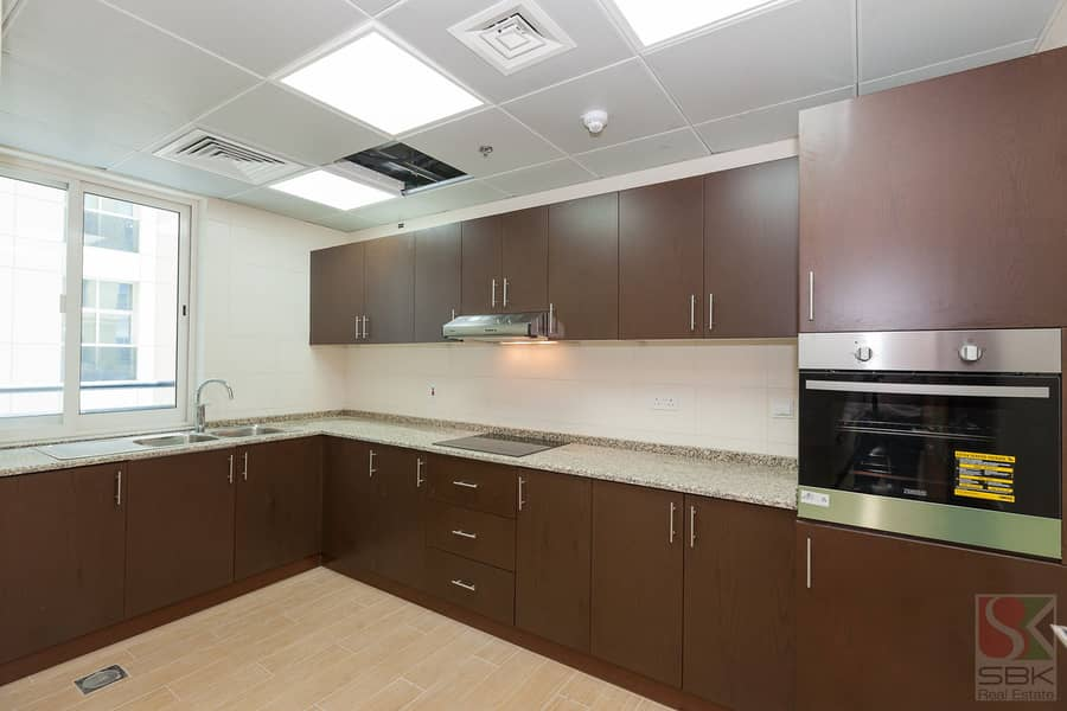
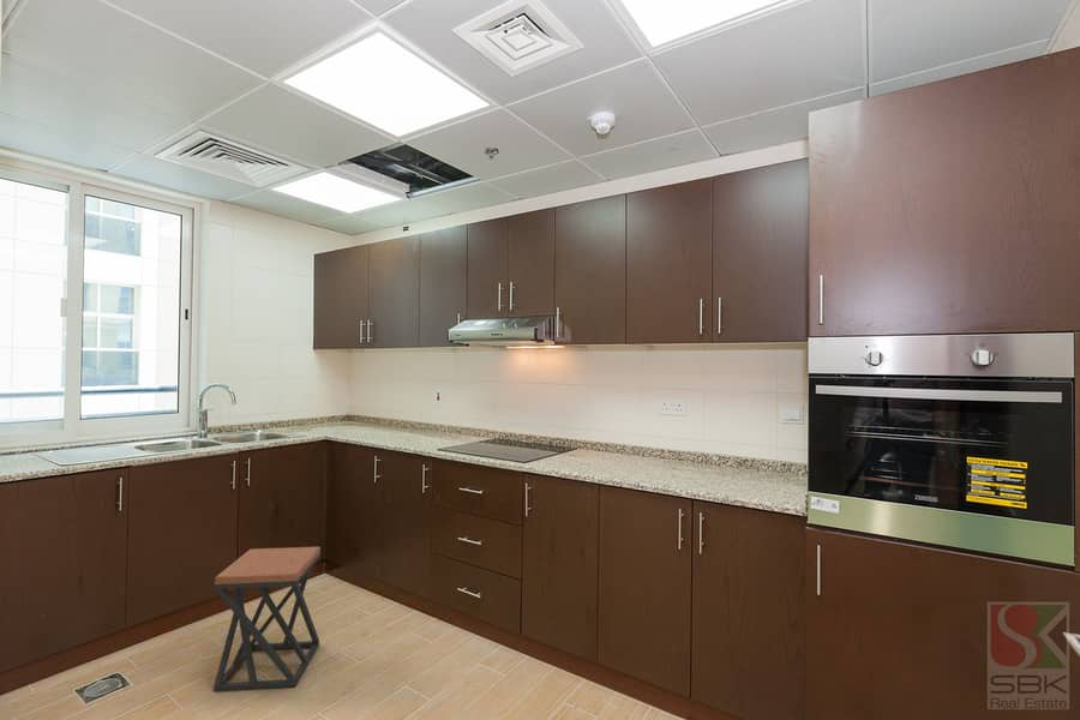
+ stool (271, 613)
